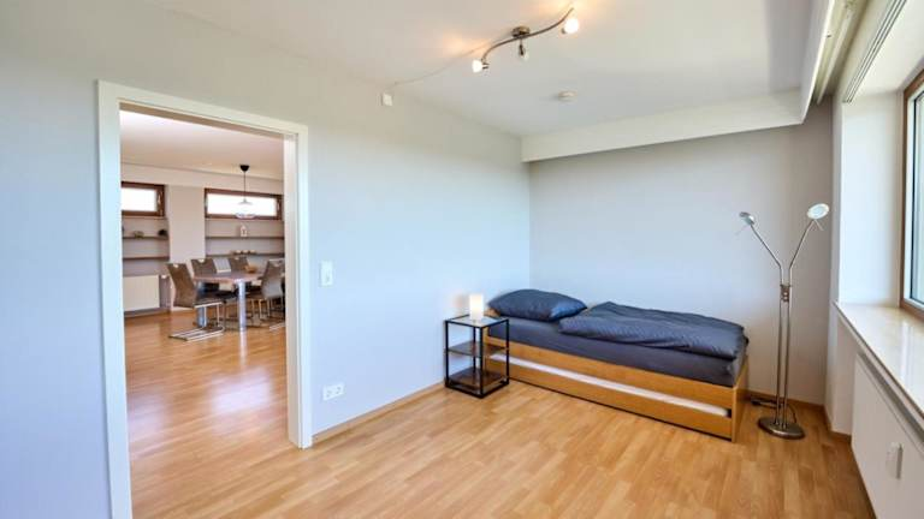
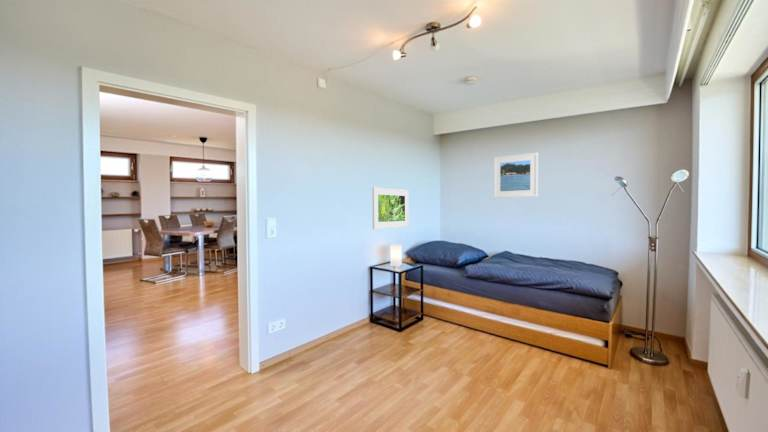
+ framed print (391, 208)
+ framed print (515, 176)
